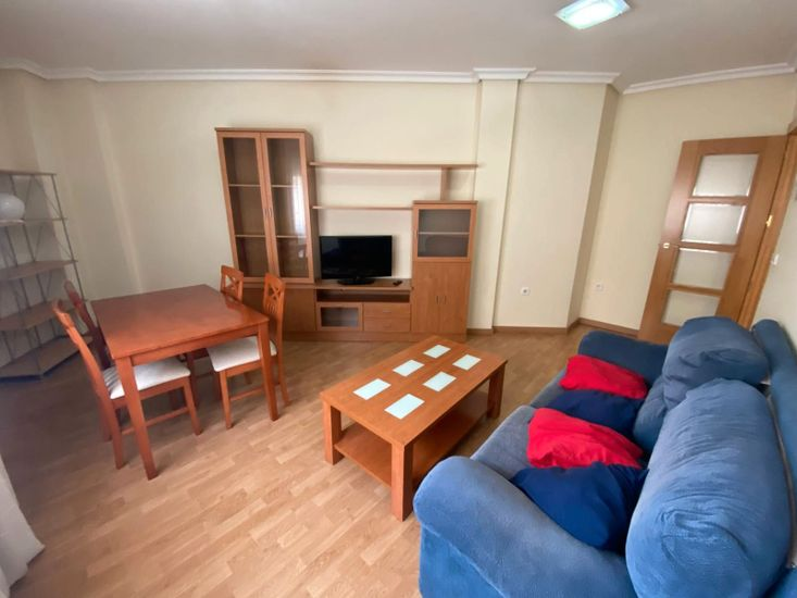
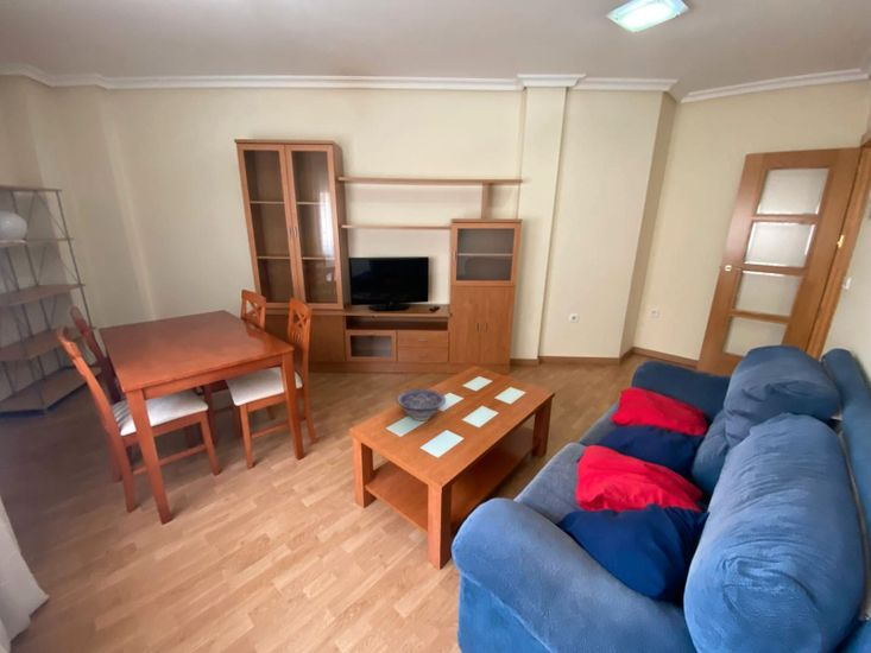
+ decorative bowl (421, 407)
